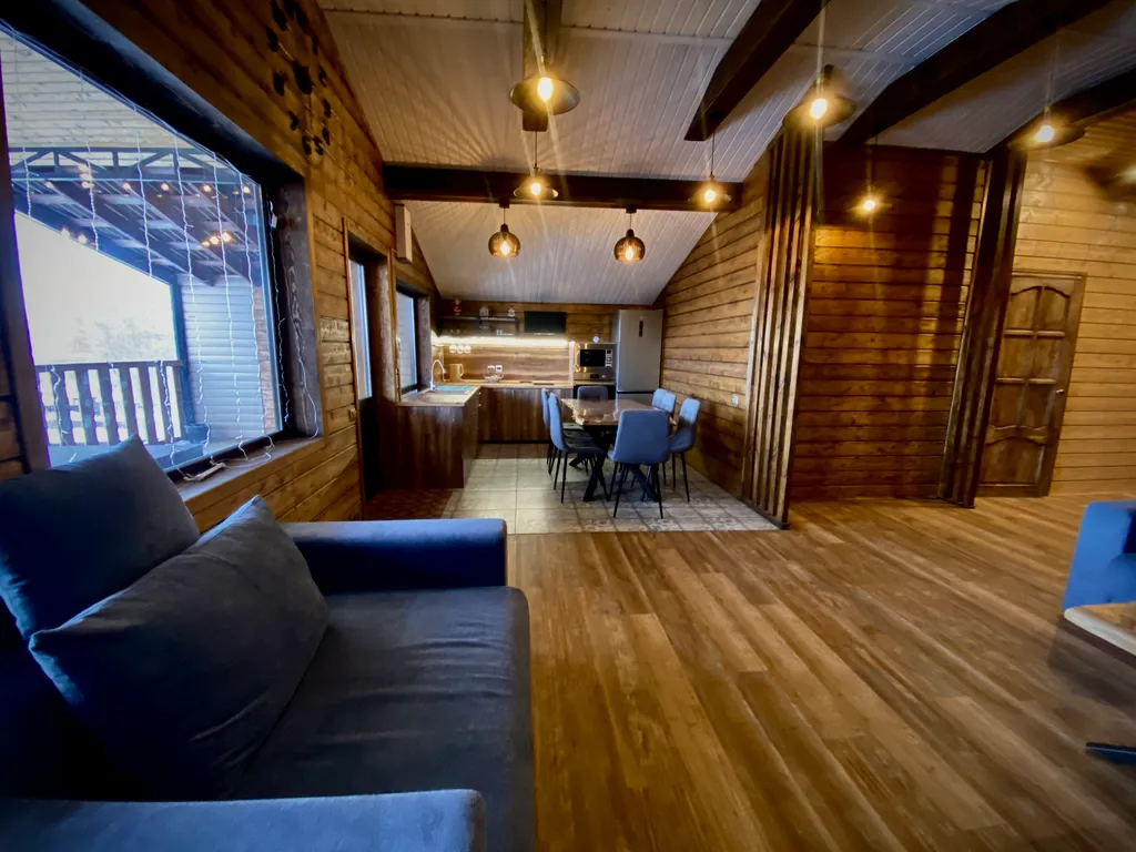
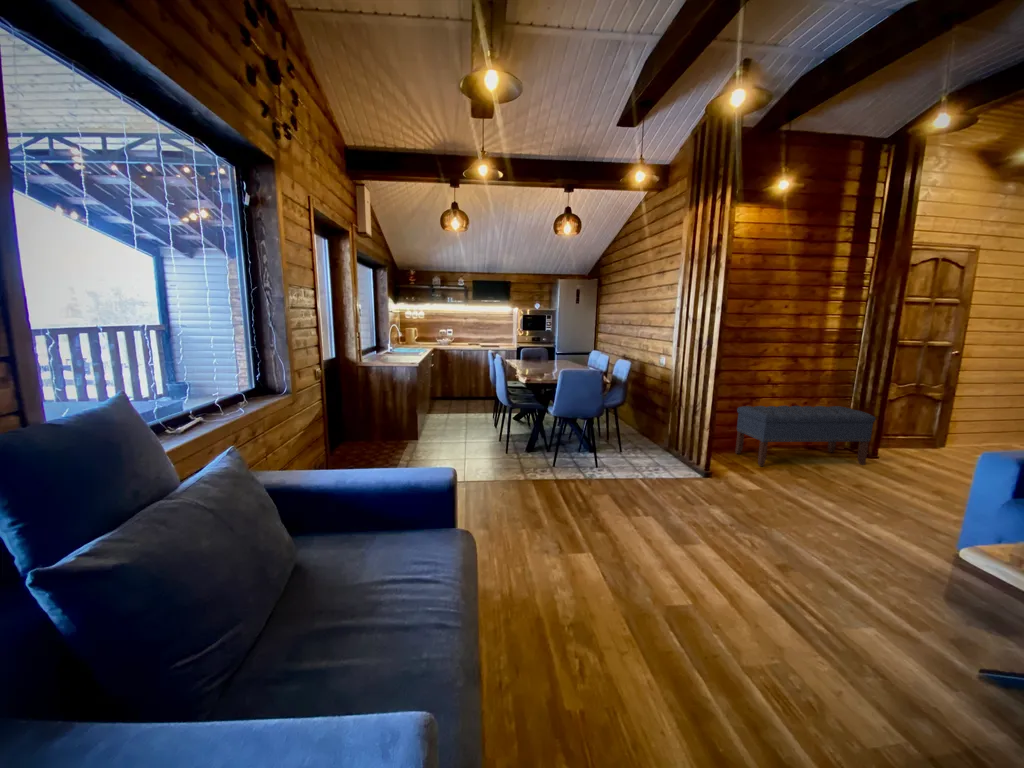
+ bench (800, 433)
